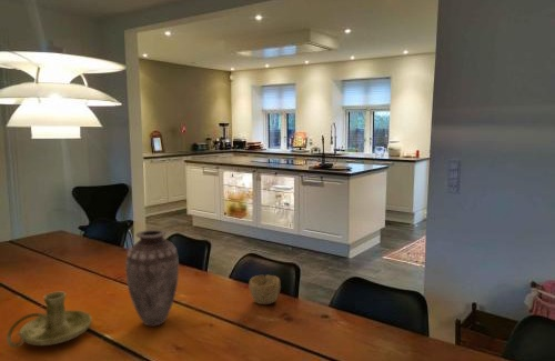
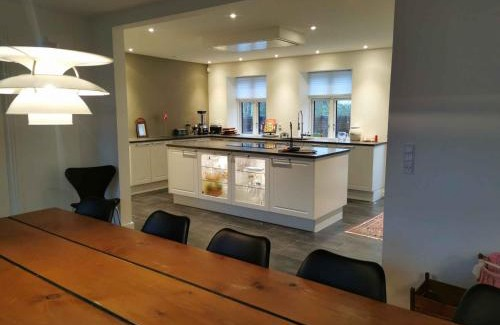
- vase (153, 278)
- bowl (264, 290)
- candle holder (49, 318)
